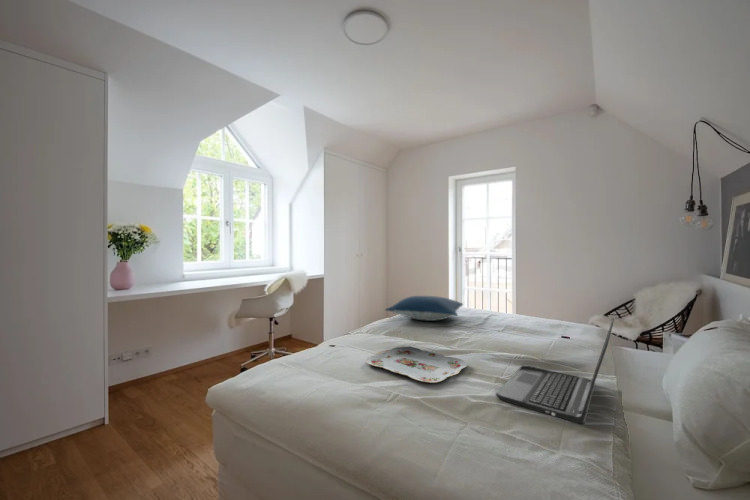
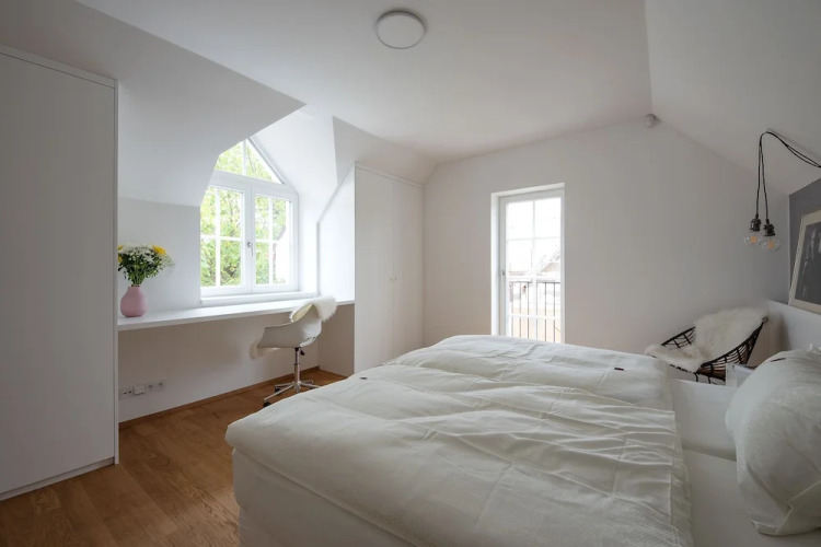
- laptop computer (552, 371)
- pillow (426, 306)
- serving tray (415, 363)
